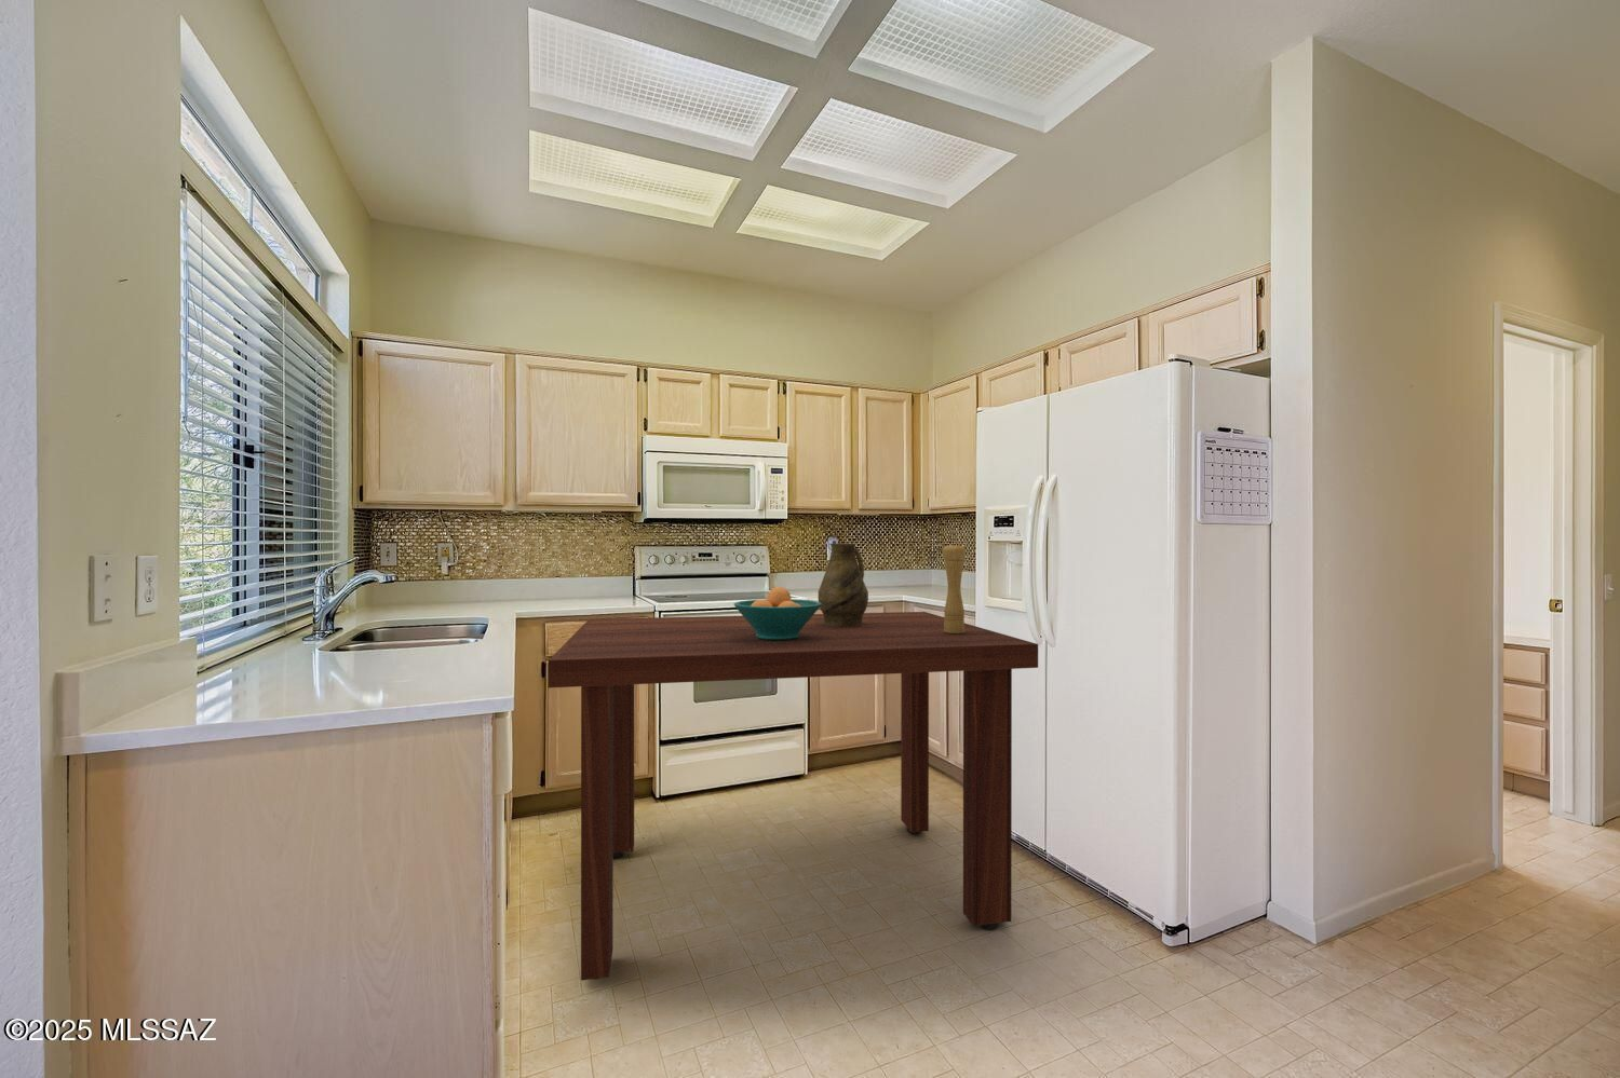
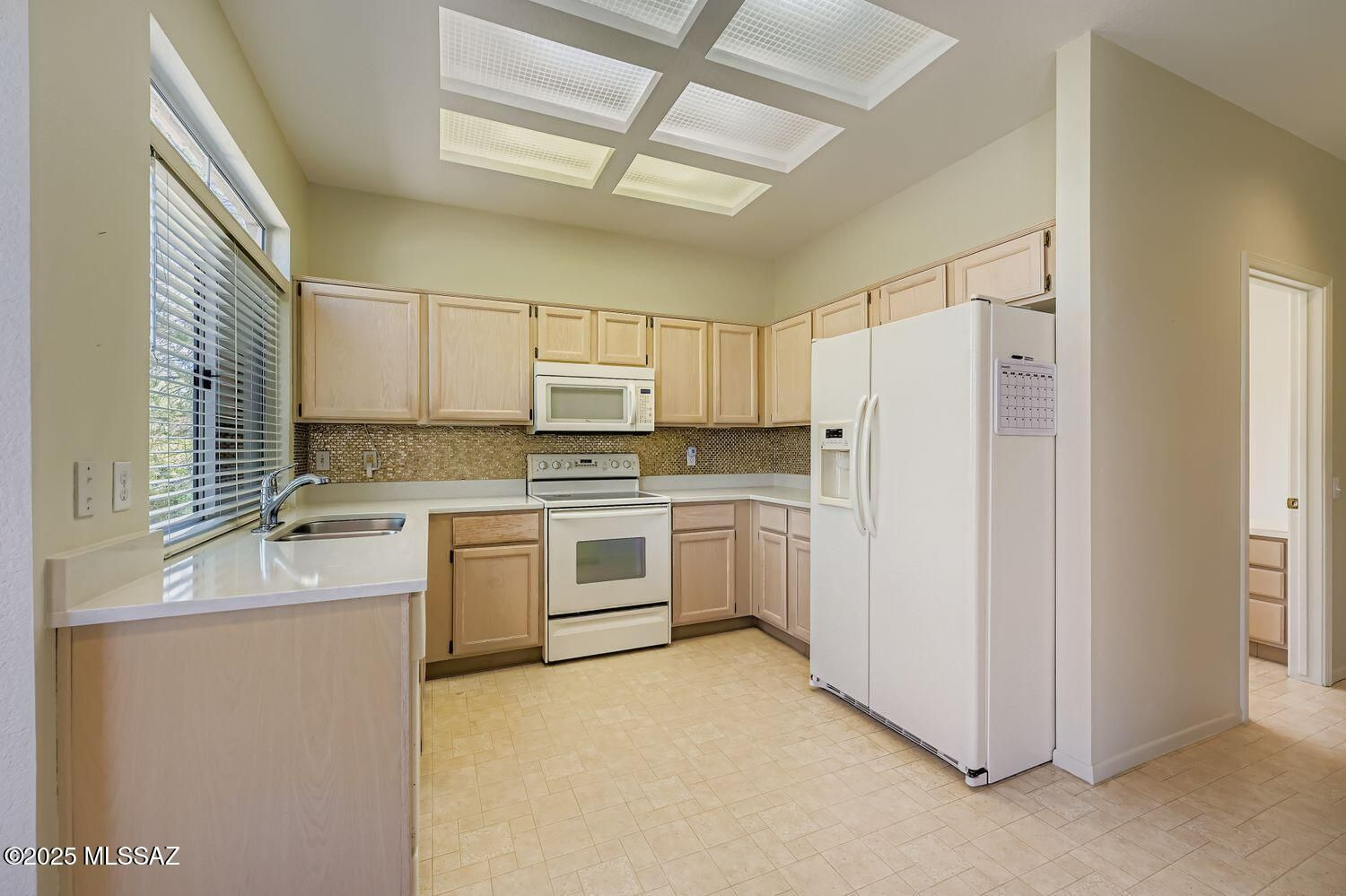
- fruit bowl (778, 612)
- pepper mill (953, 587)
- pitcher (845, 582)
- dining table (784, 677)
